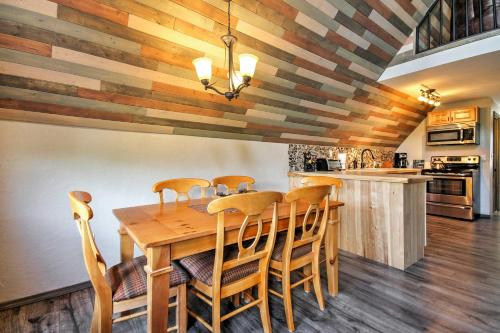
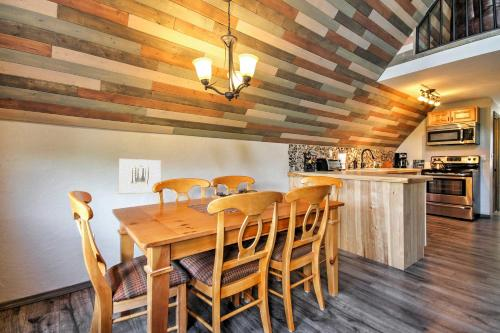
+ wall art (140, 176)
